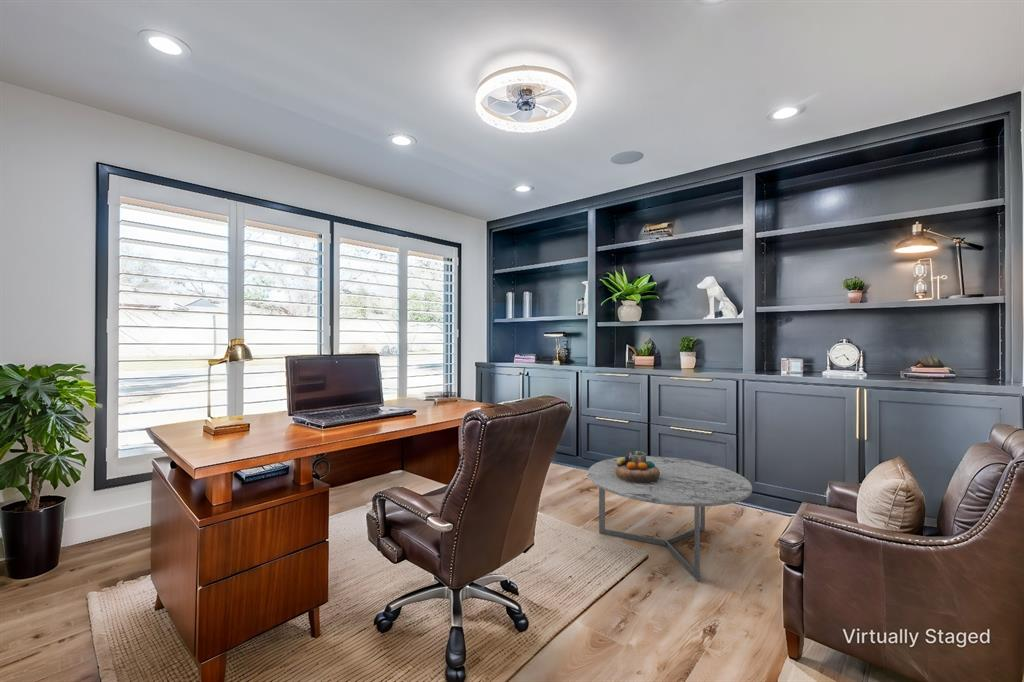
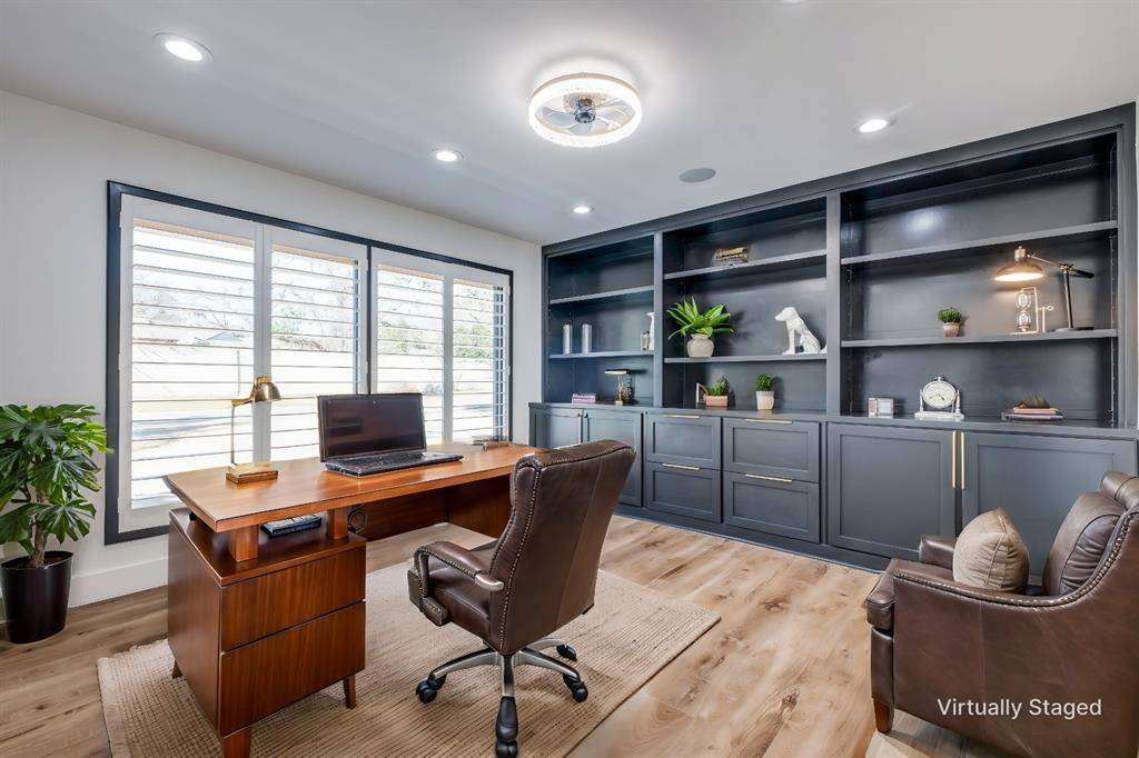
- decorative bowl (637, 464)
- coffee table (665, 504)
